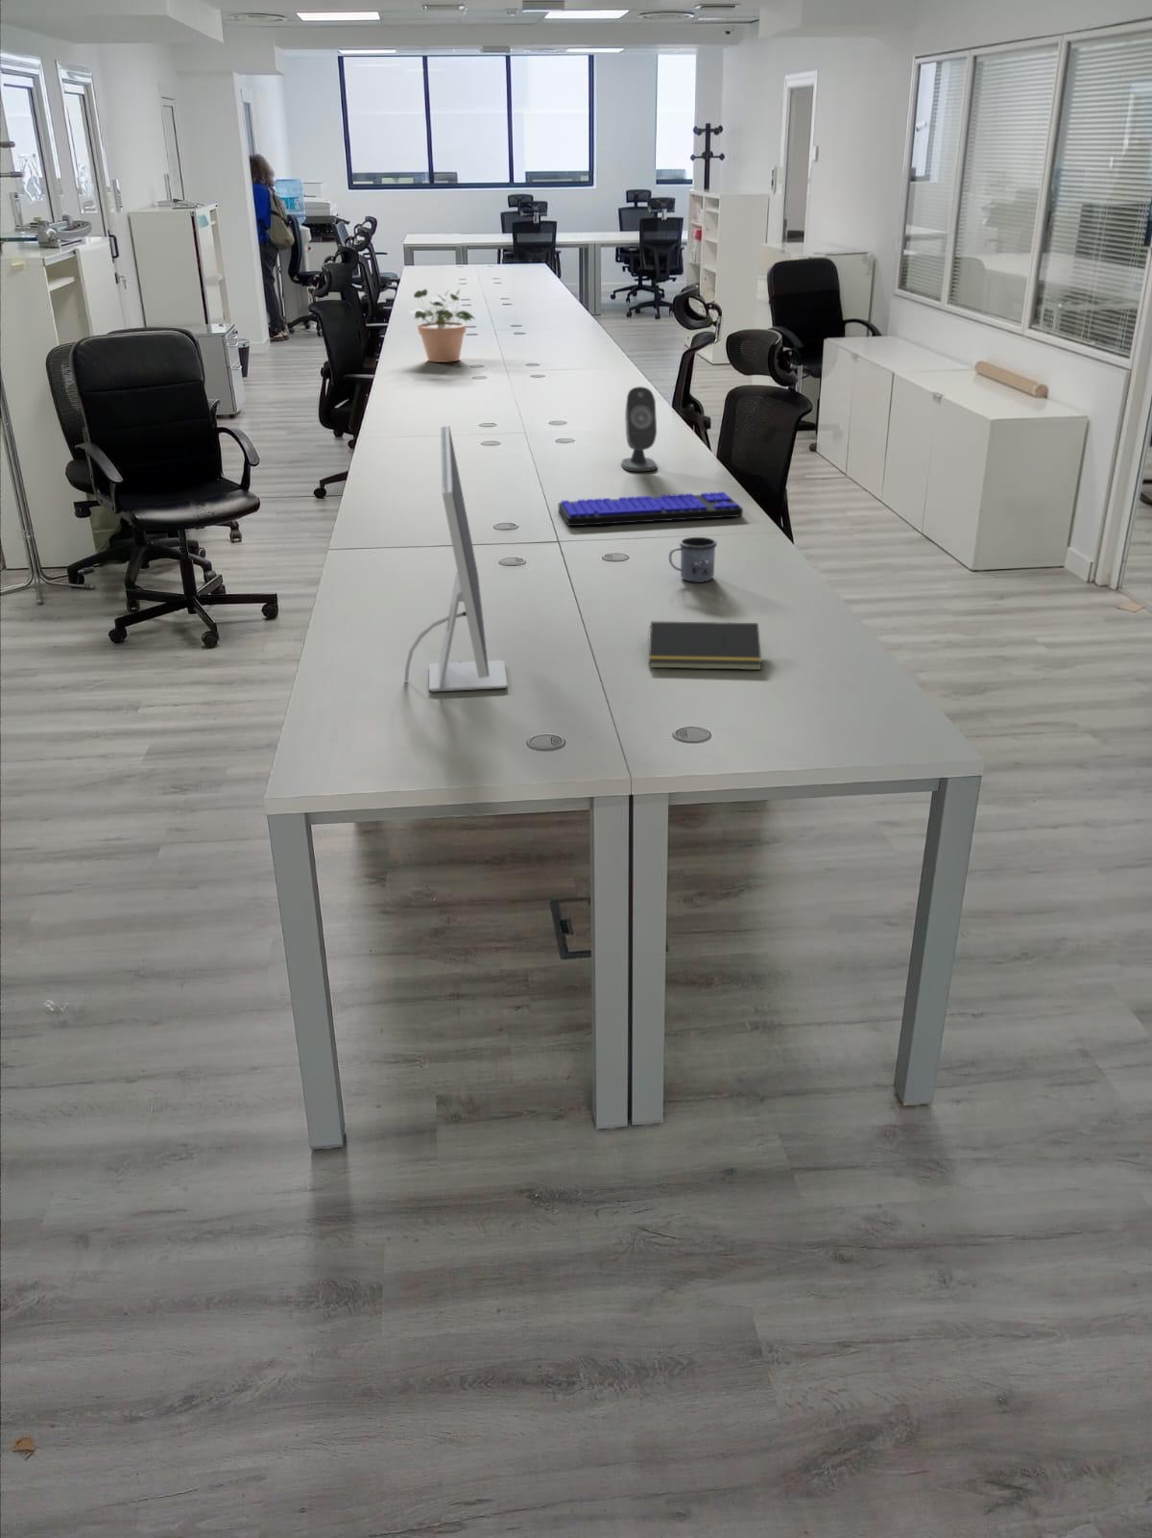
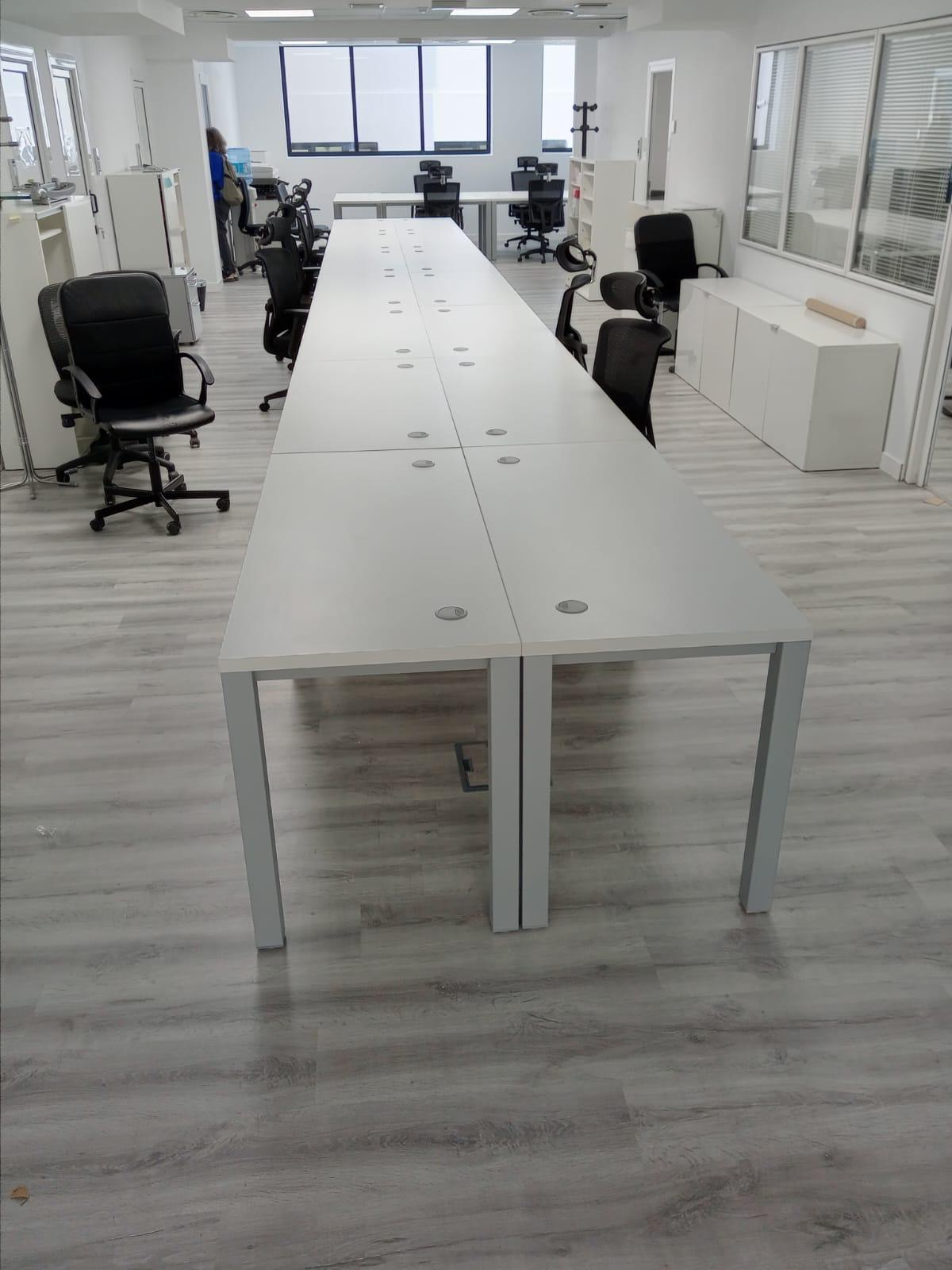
- computer monitor (456, 572)
- notepad (704, 644)
- keyboard (649, 507)
- speaker (639, 426)
- mug (692, 559)
- potted plant (444, 326)
